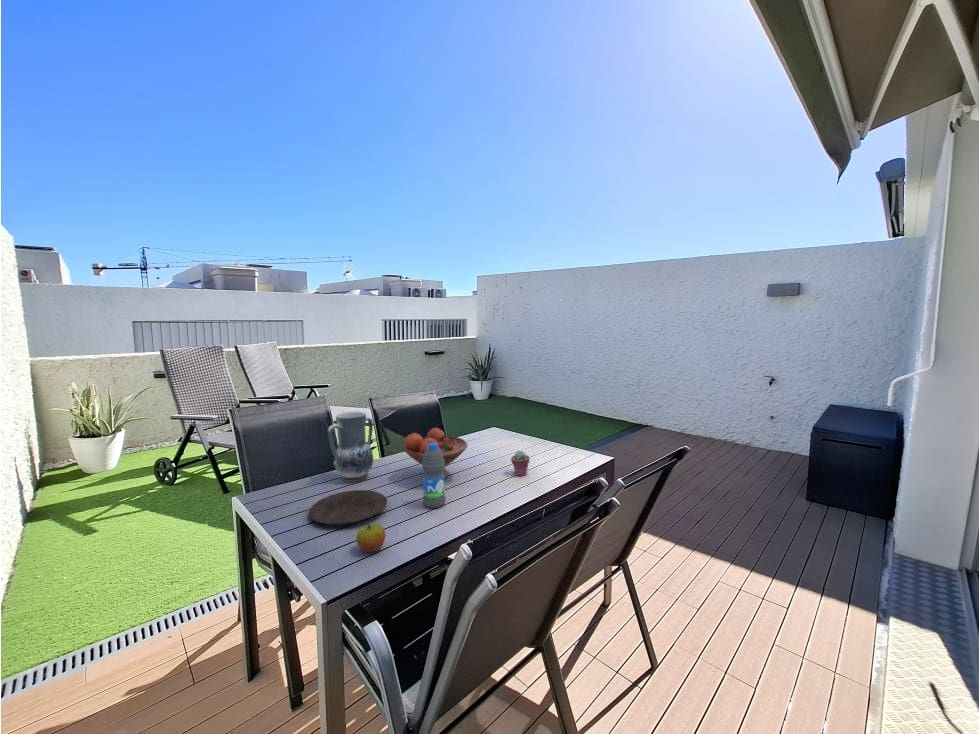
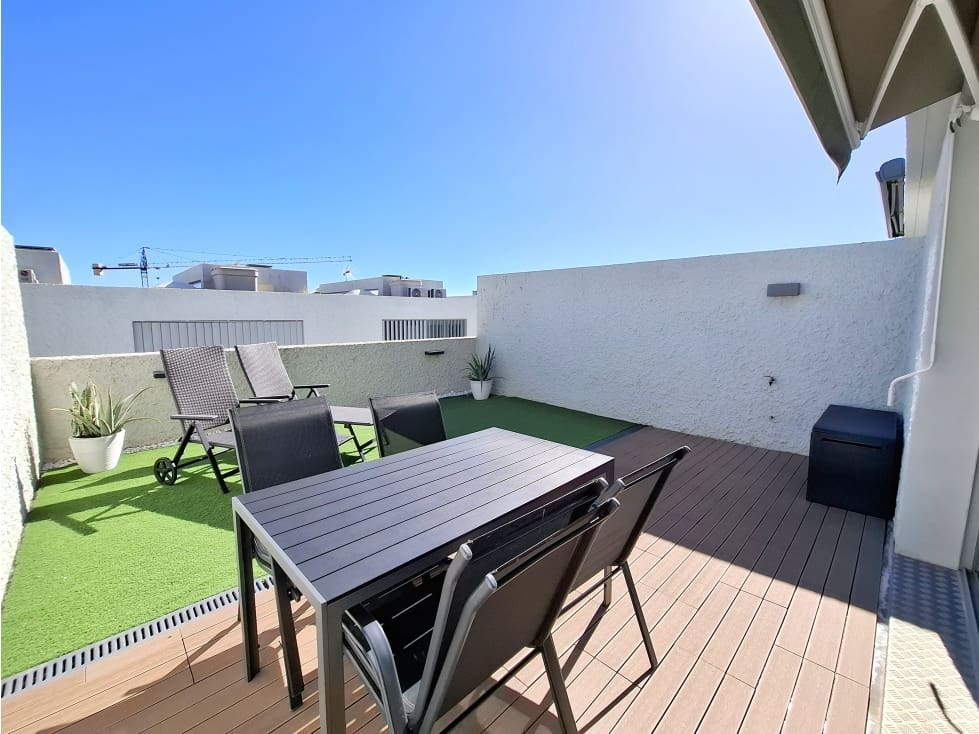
- vase (352, 446)
- apple (370, 537)
- plate (349, 508)
- water bottle (433, 474)
- fruit bowl (441, 452)
- potted succulent (520, 462)
